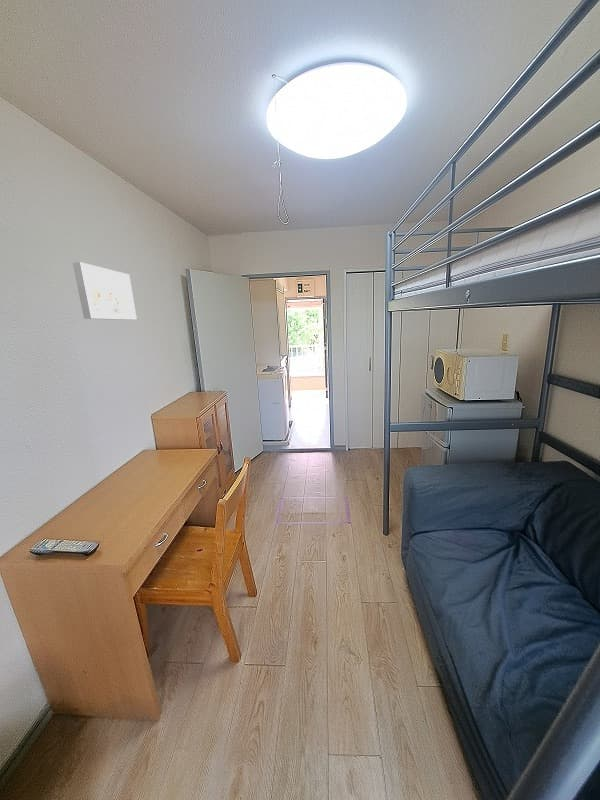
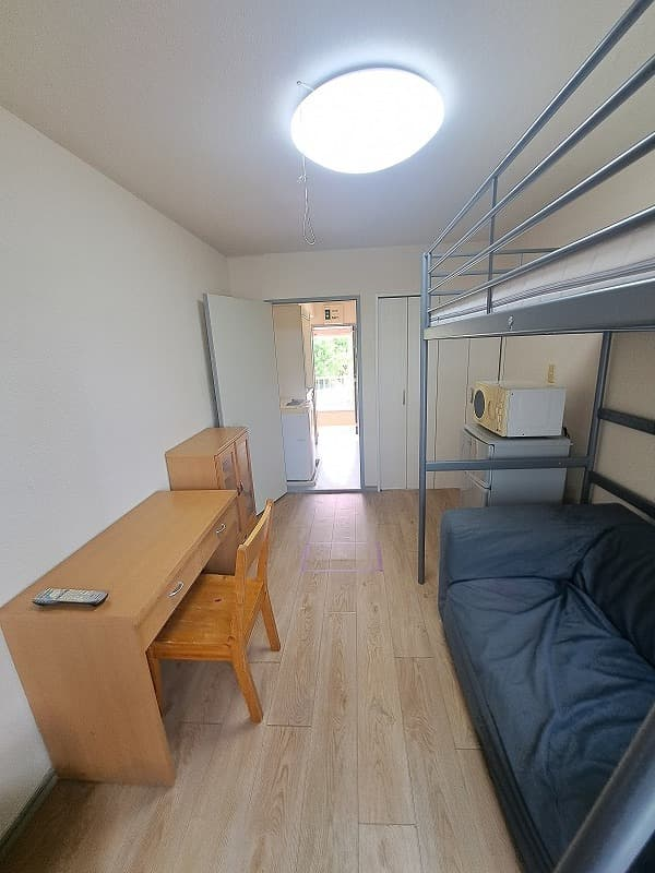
- wall art (108, 294)
